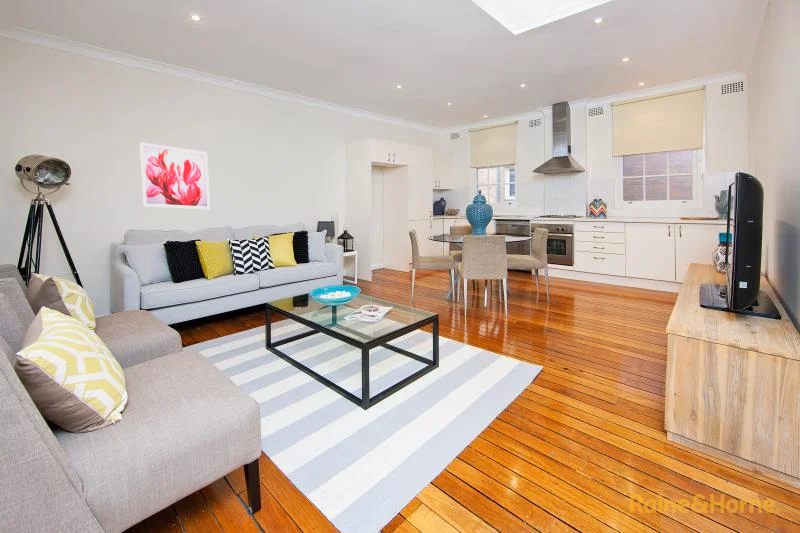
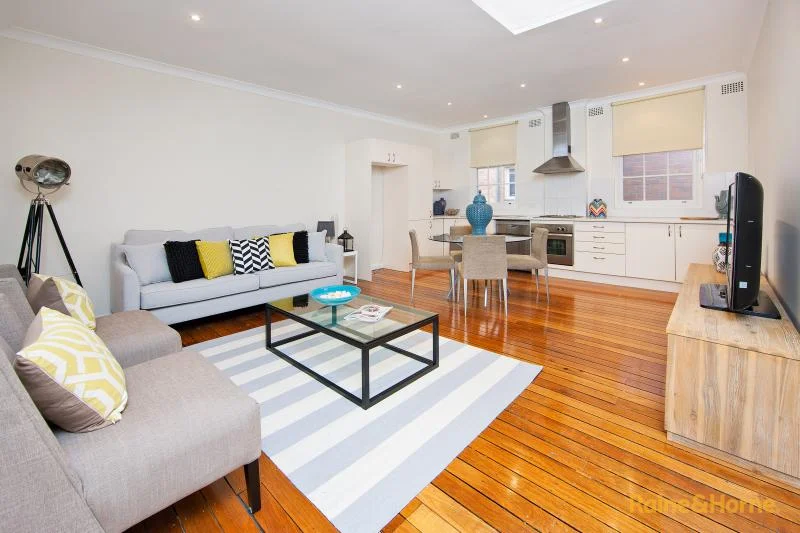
- wall art (176, 177)
